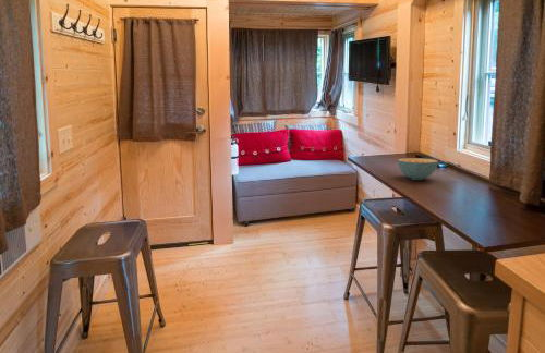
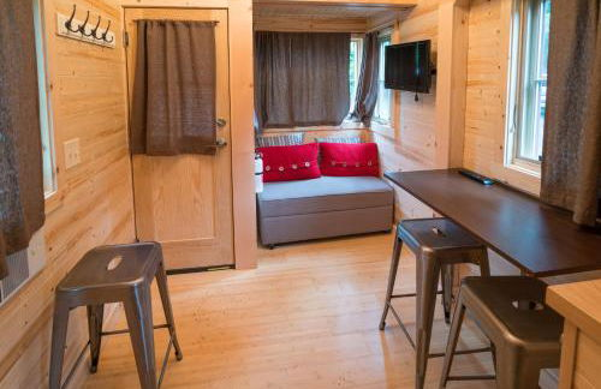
- cereal bowl (416, 169)
